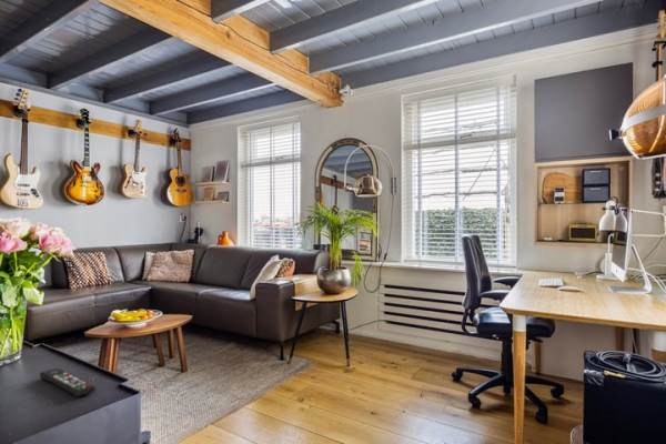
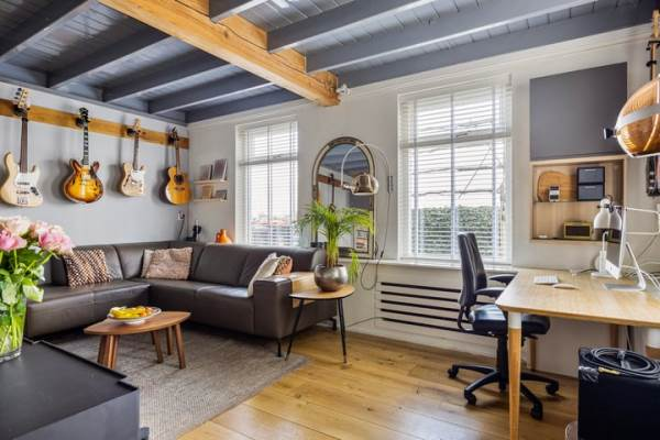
- remote control (65, 381)
